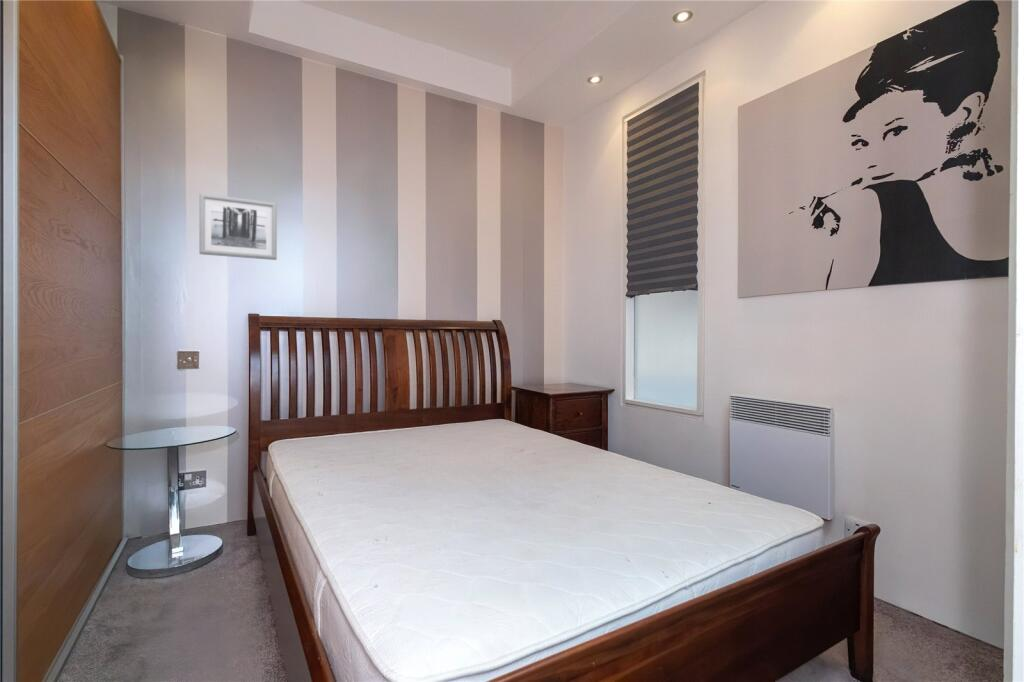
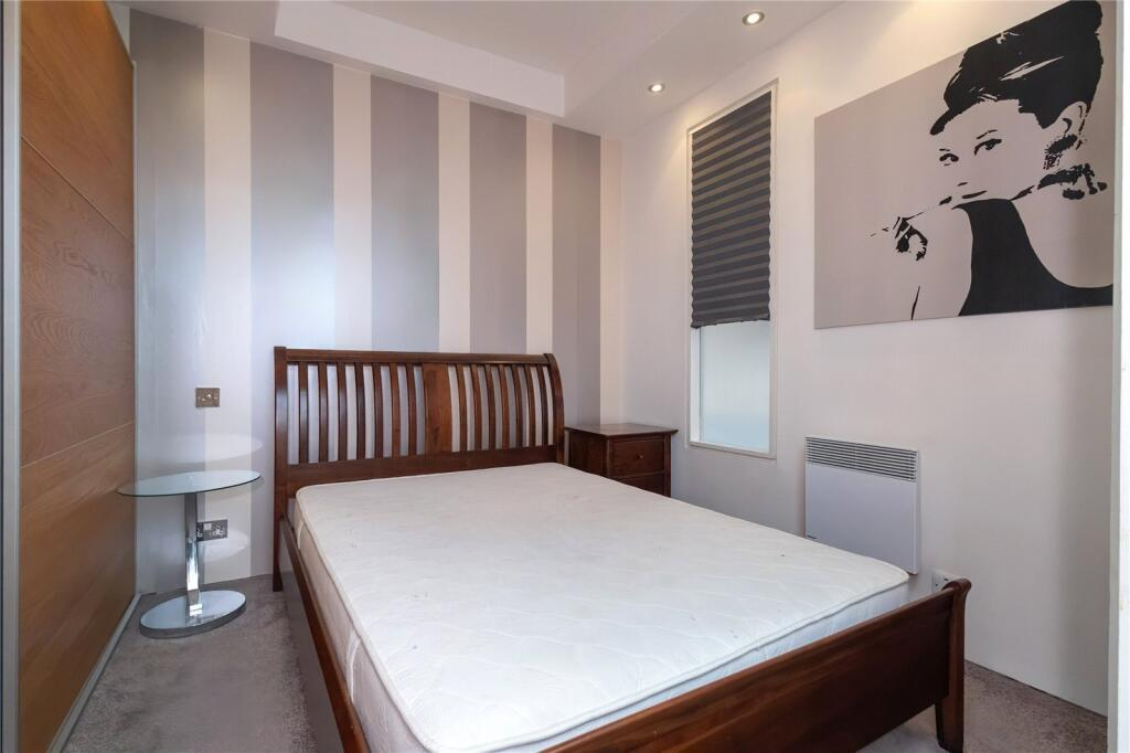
- wall art (239, 227)
